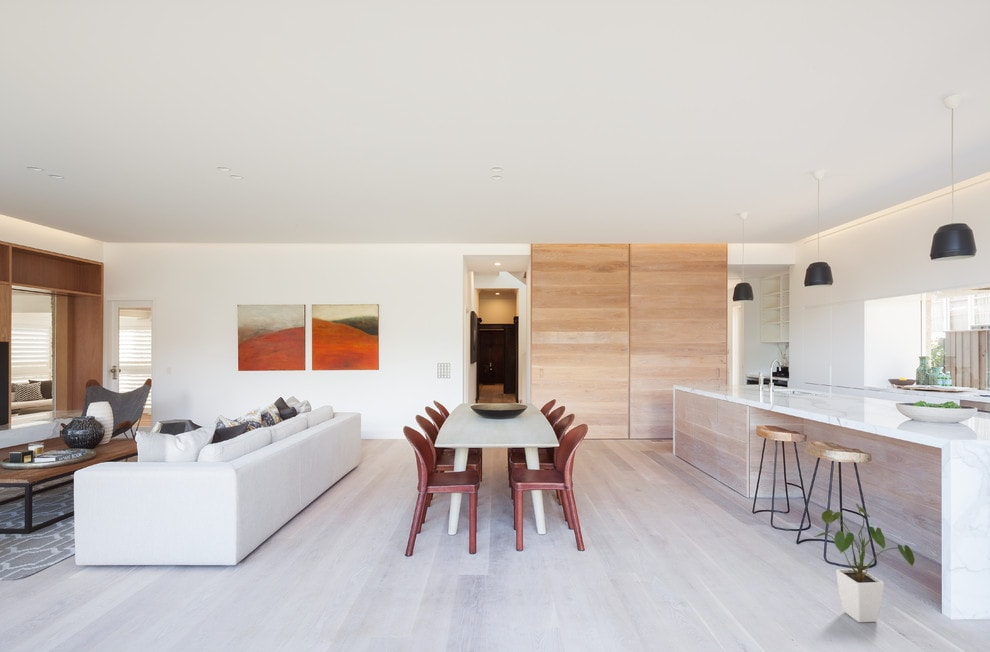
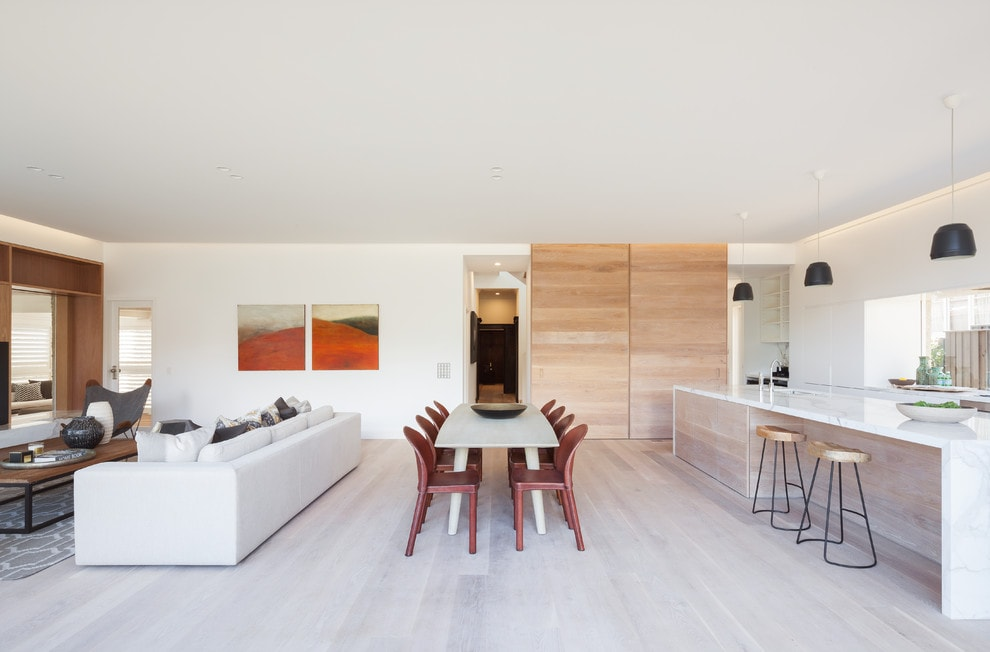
- house plant (867, 565)
